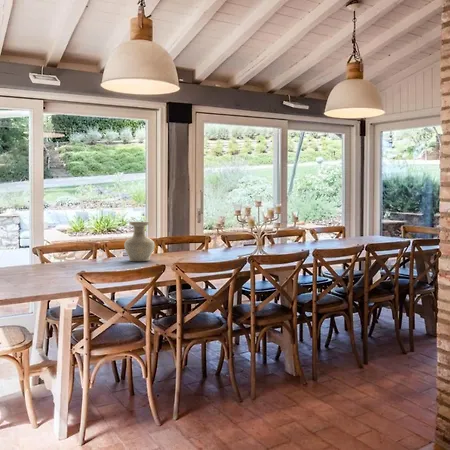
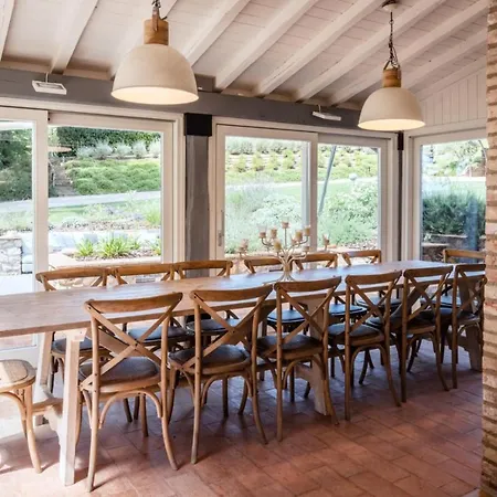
- vase (139, 241)
